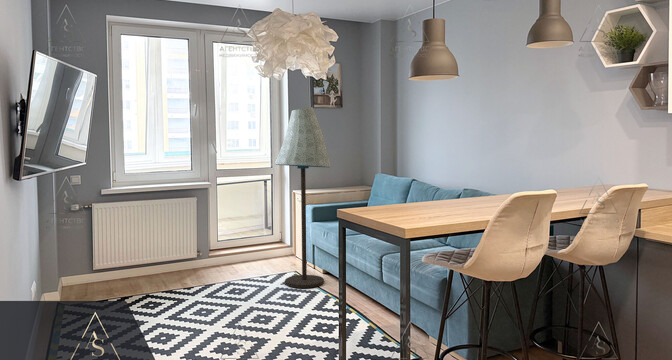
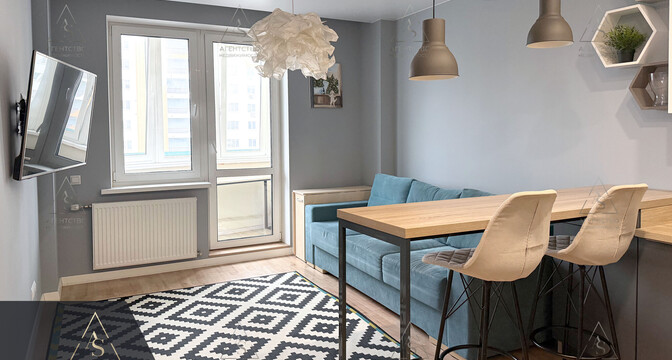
- floor lamp (303, 195)
